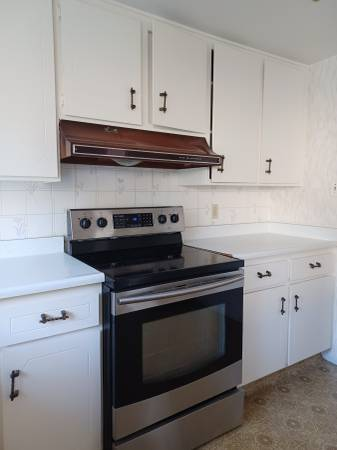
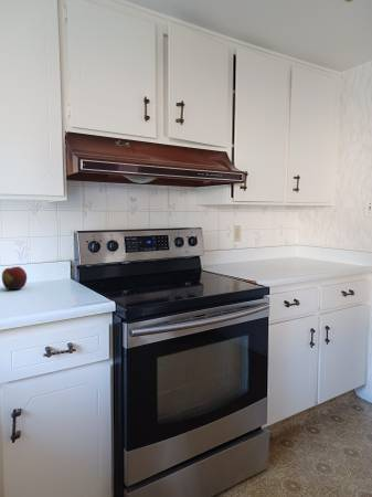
+ apple (14, 277)
